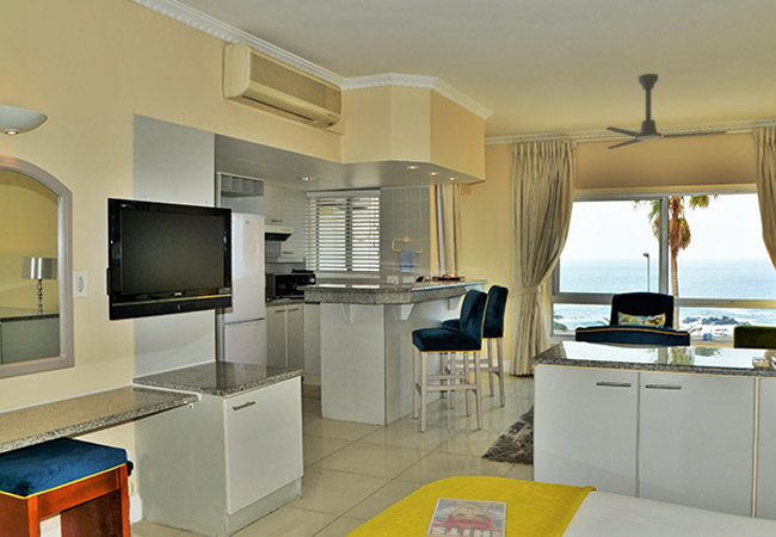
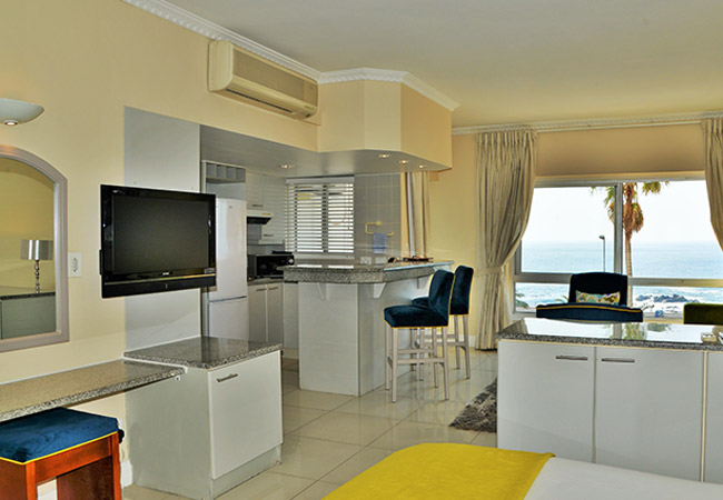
- magazine (468, 517)
- ceiling fan (649, 105)
